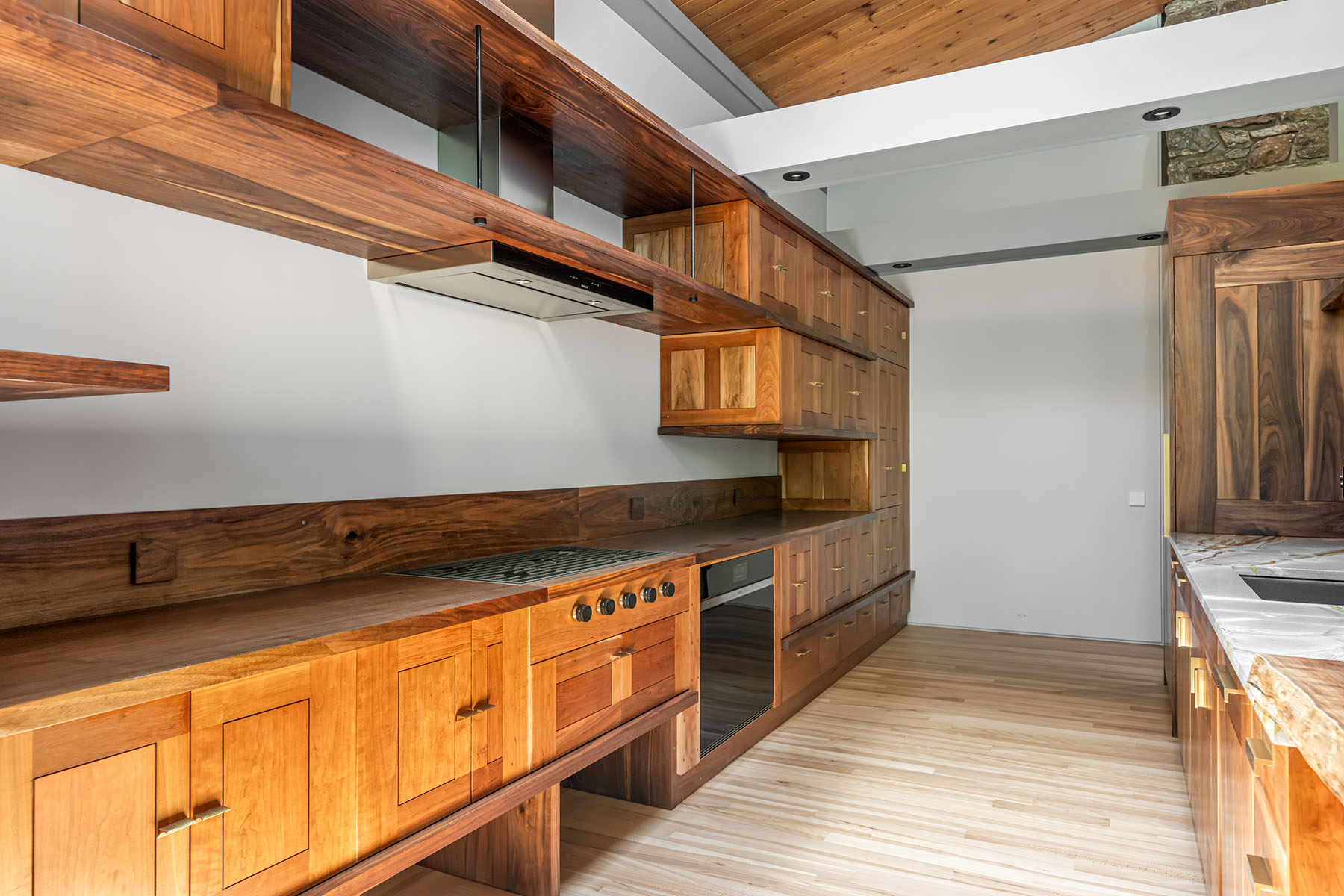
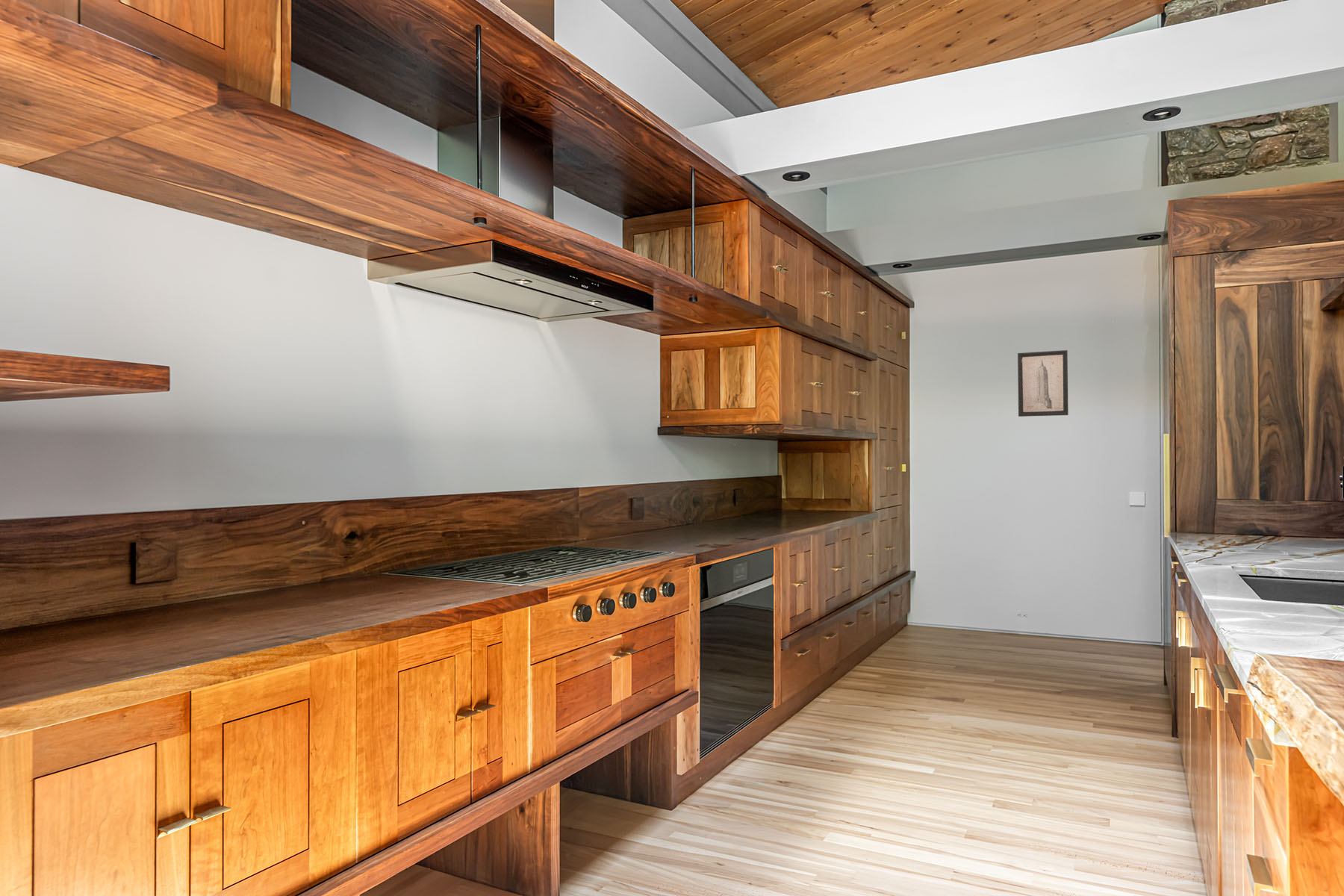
+ wall art (1042, 383)
